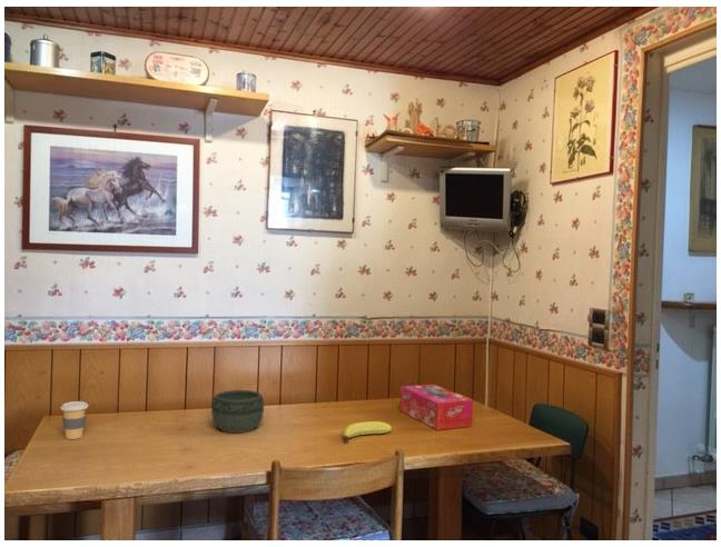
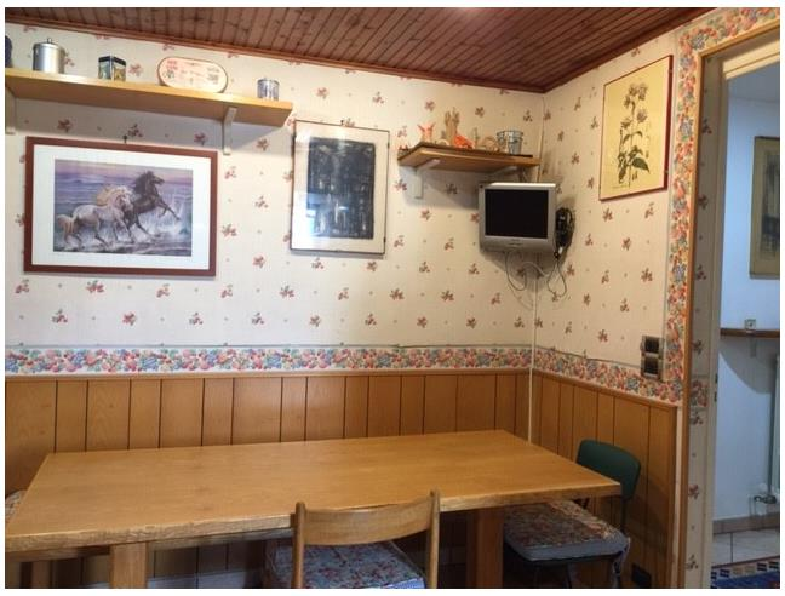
- fruit (366, 430)
- bowl (237, 411)
- tissue box (434, 405)
- coffee cup (73, 420)
